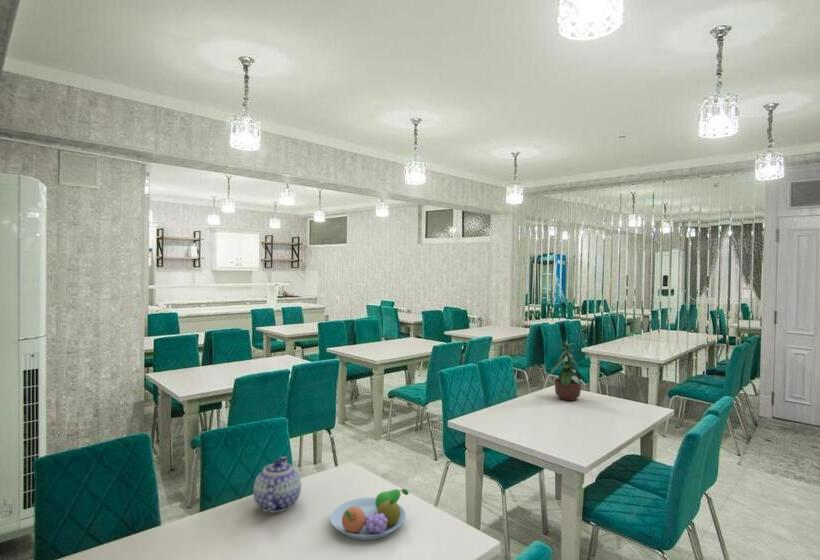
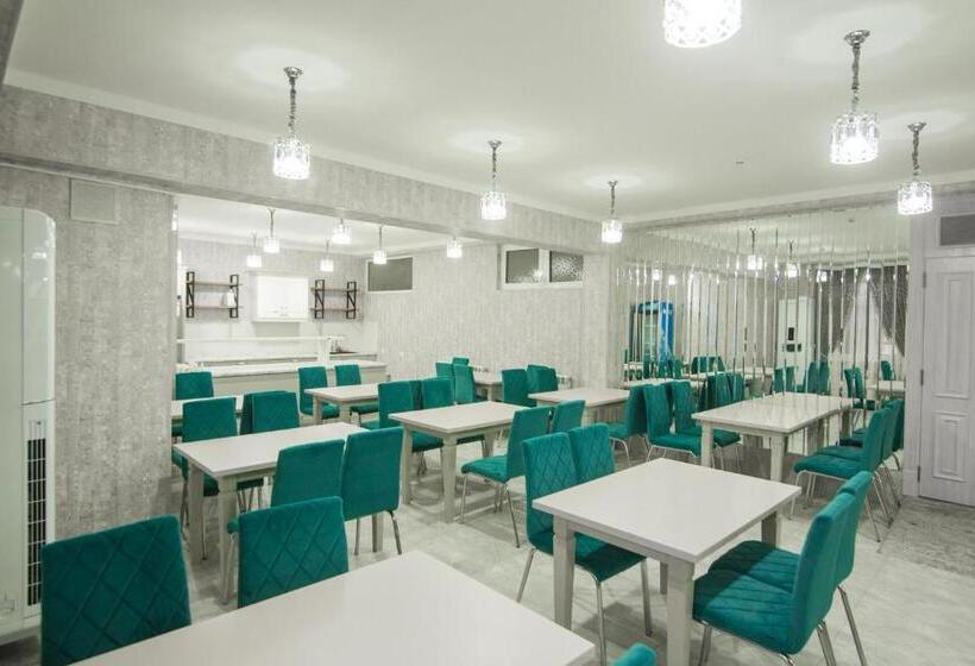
- fruit bowl (371, 507)
- teapot (277, 482)
- potted plant (565, 368)
